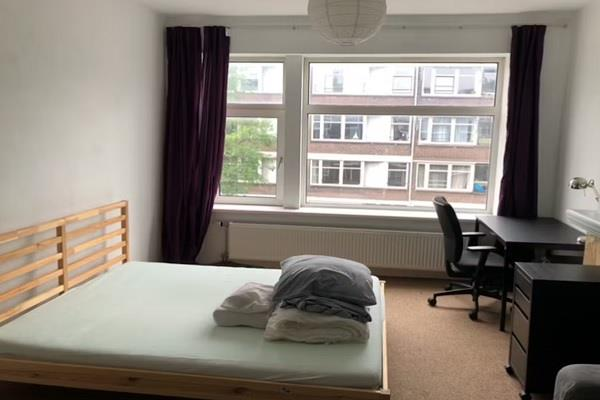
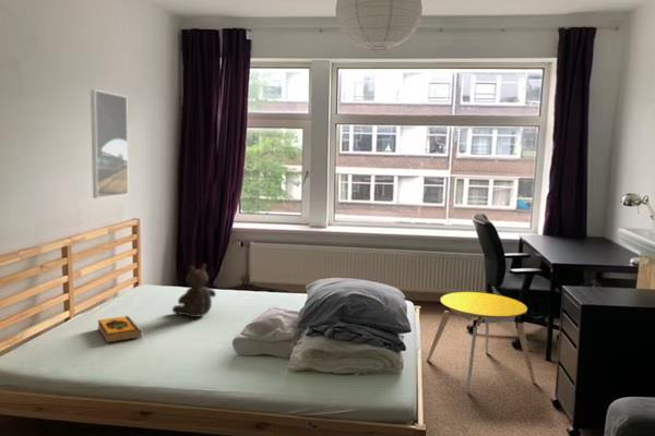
+ hardback book (119, 328)
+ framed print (110, 145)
+ teddy bear (192, 289)
+ stool (486, 337)
